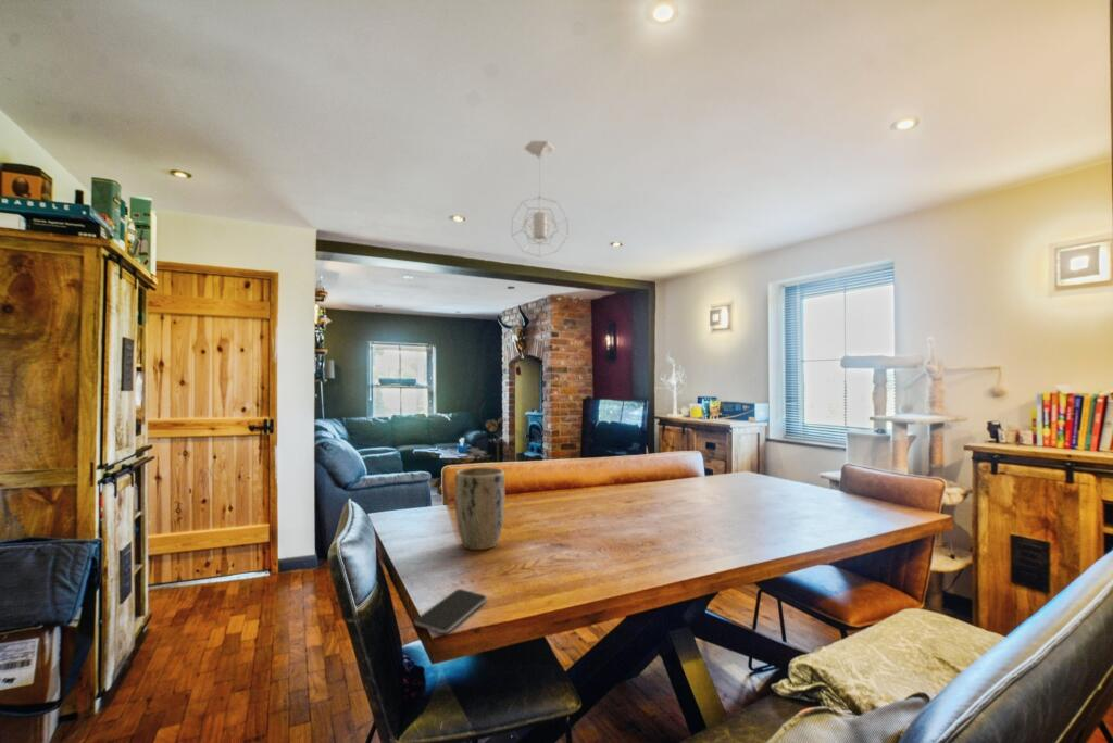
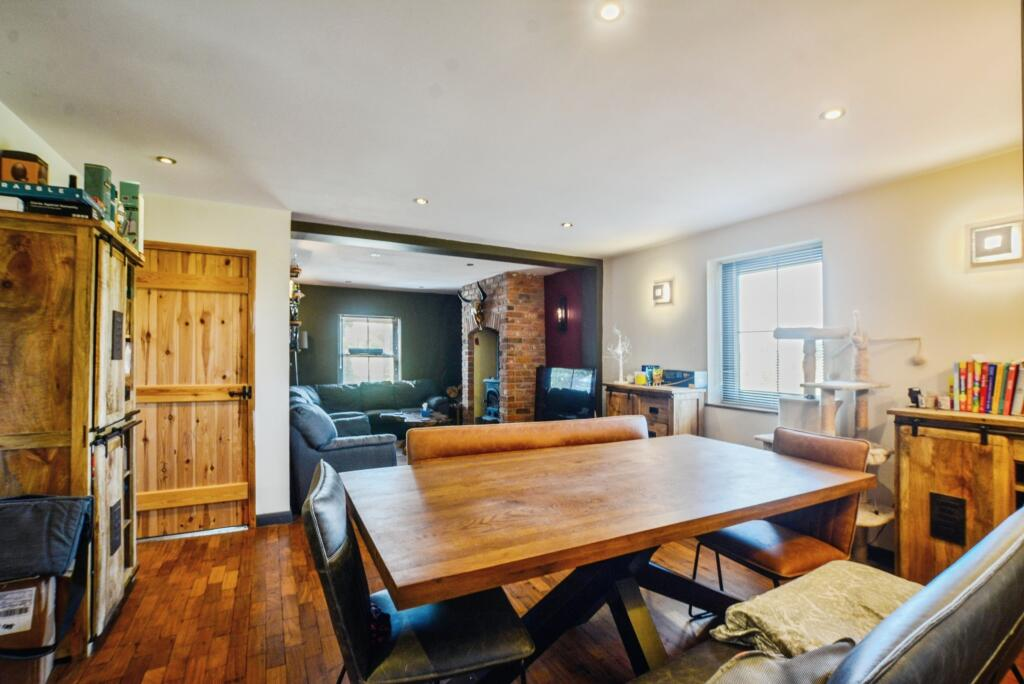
- plant pot (479, 507)
- smartphone (452, 609)
- pendant light (539, 202)
